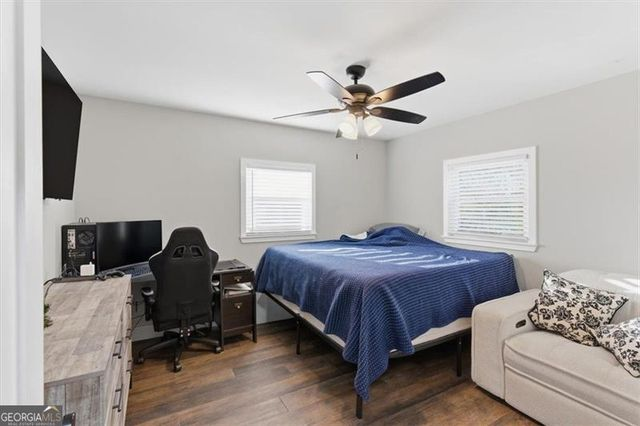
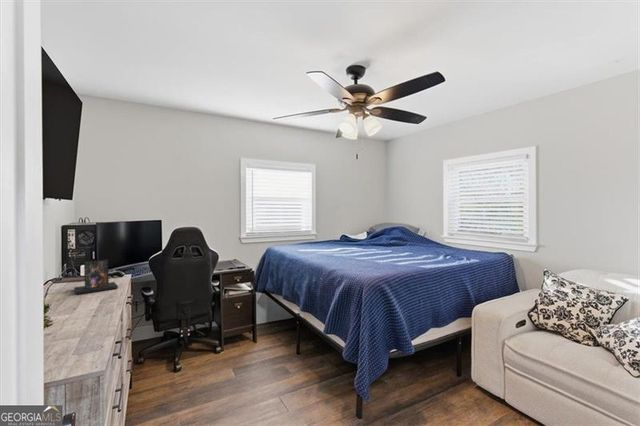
+ photo frame (96, 274)
